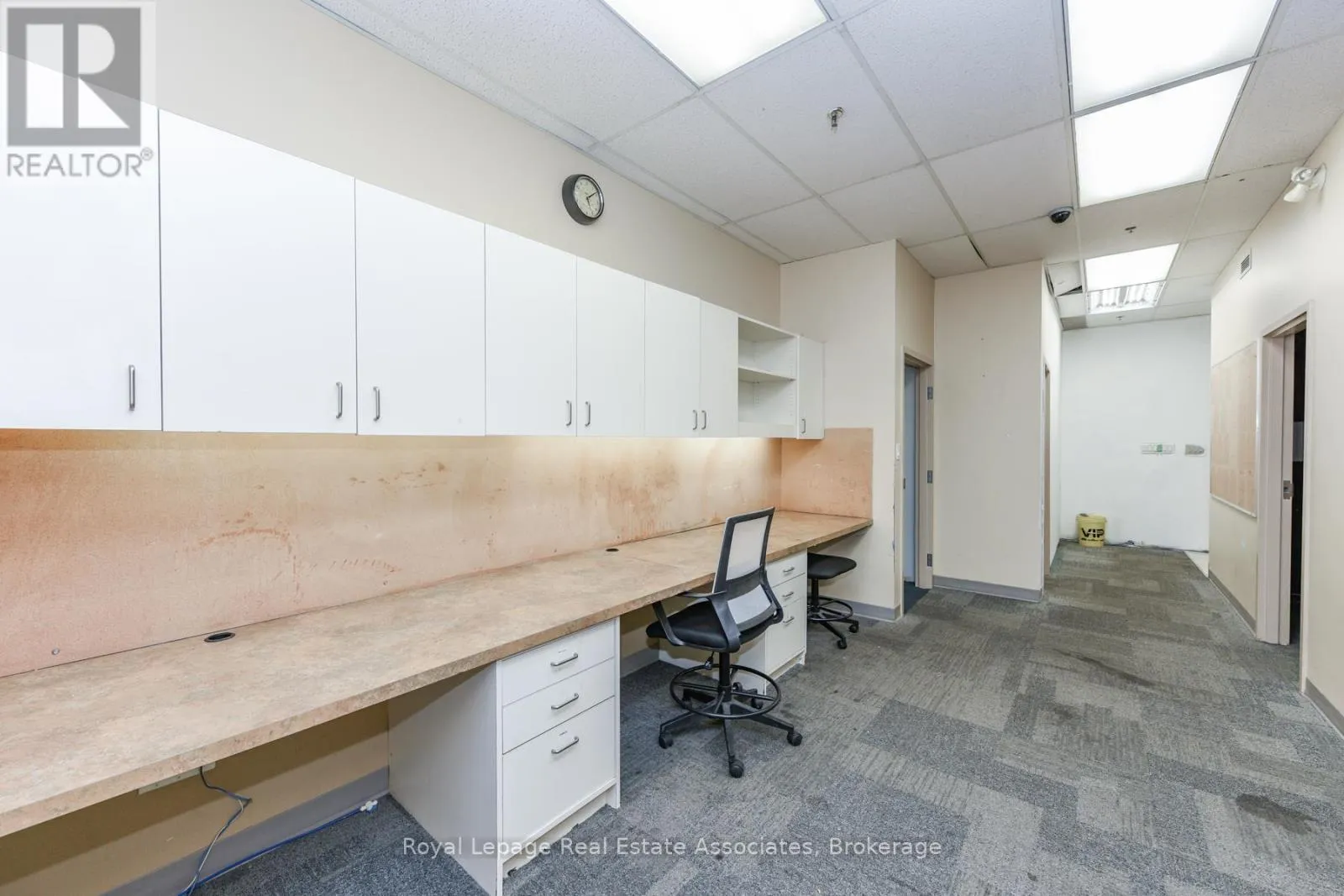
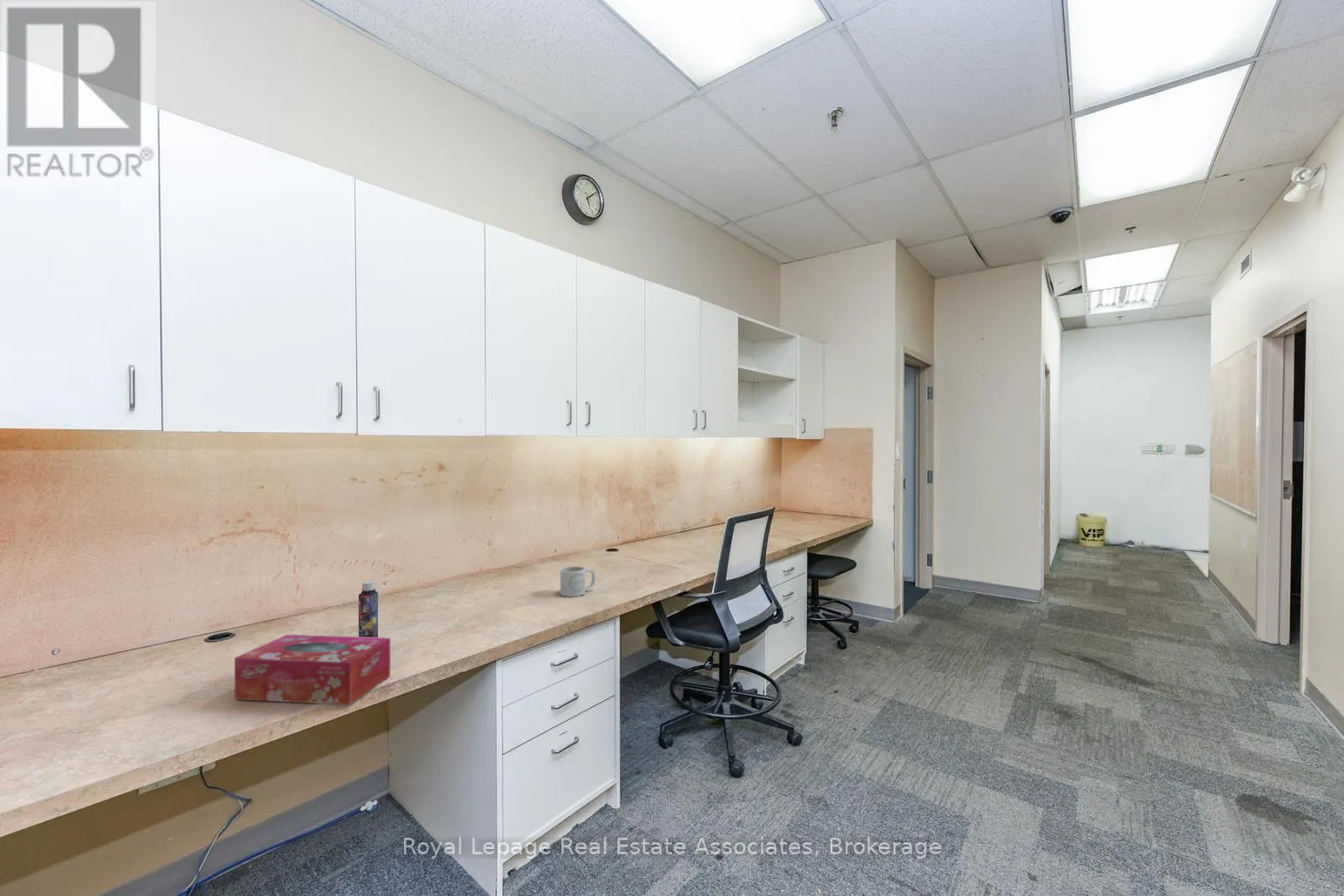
+ bottle (368, 616)
+ tissue box (316, 667)
+ mug (578, 580)
